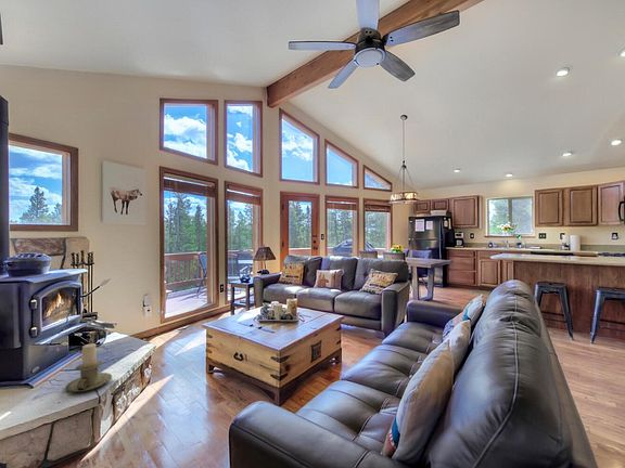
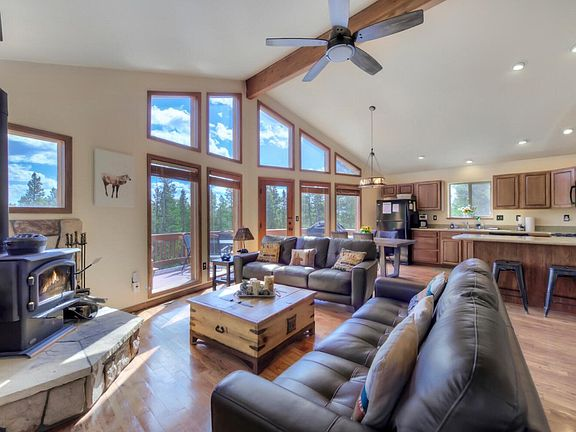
- candle holder (89, 364)
